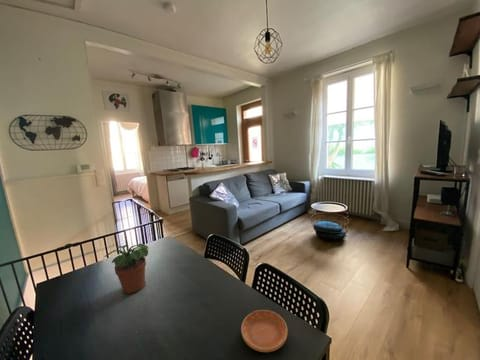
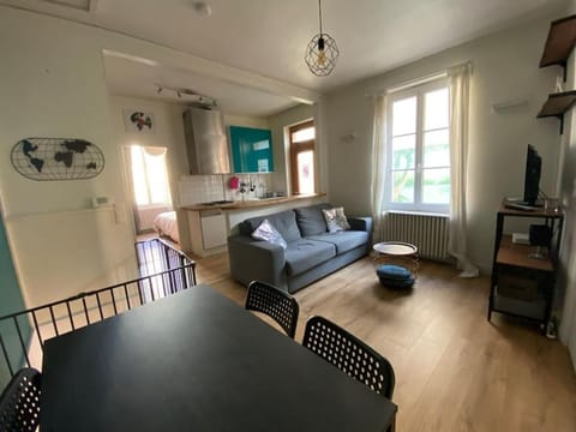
- potted plant (129, 268)
- saucer (264, 330)
